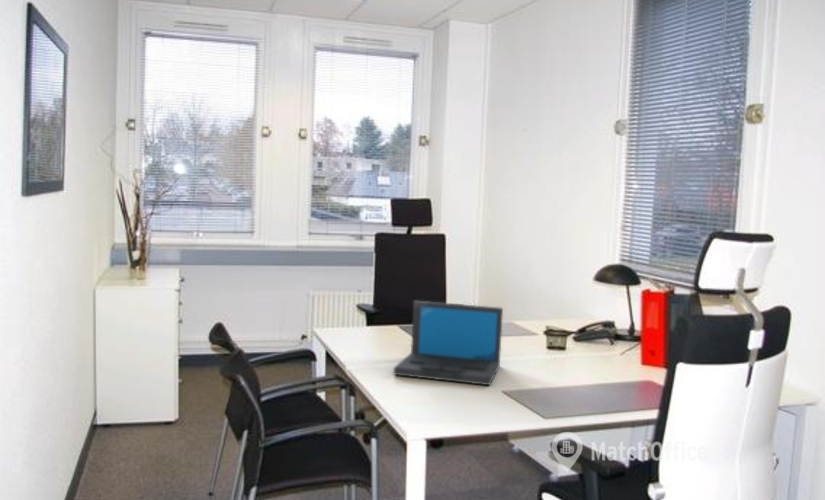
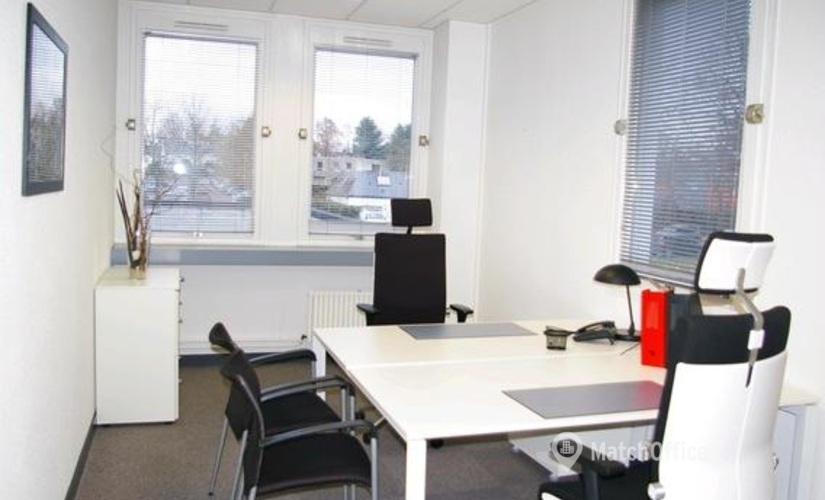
- laptop (450, 340)
